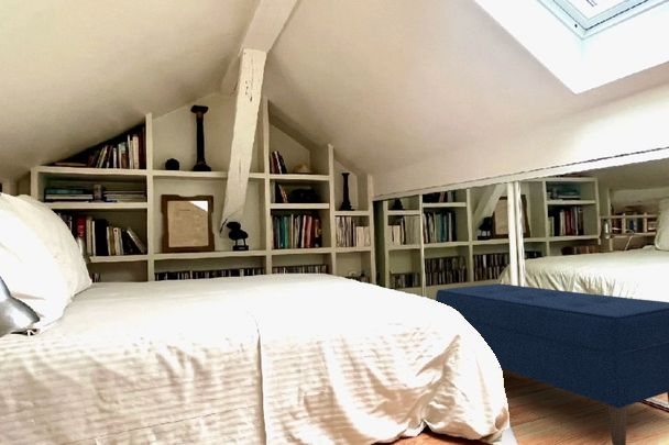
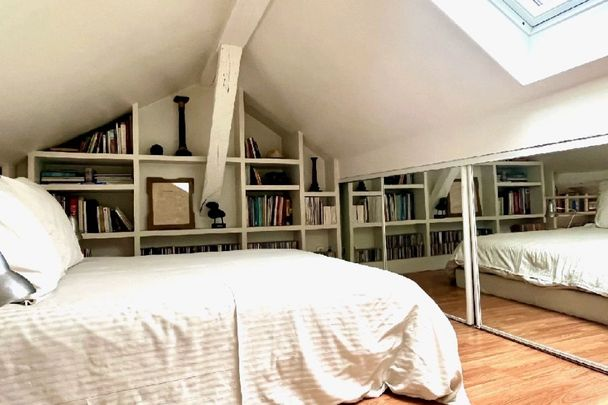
- bench (541, 344)
